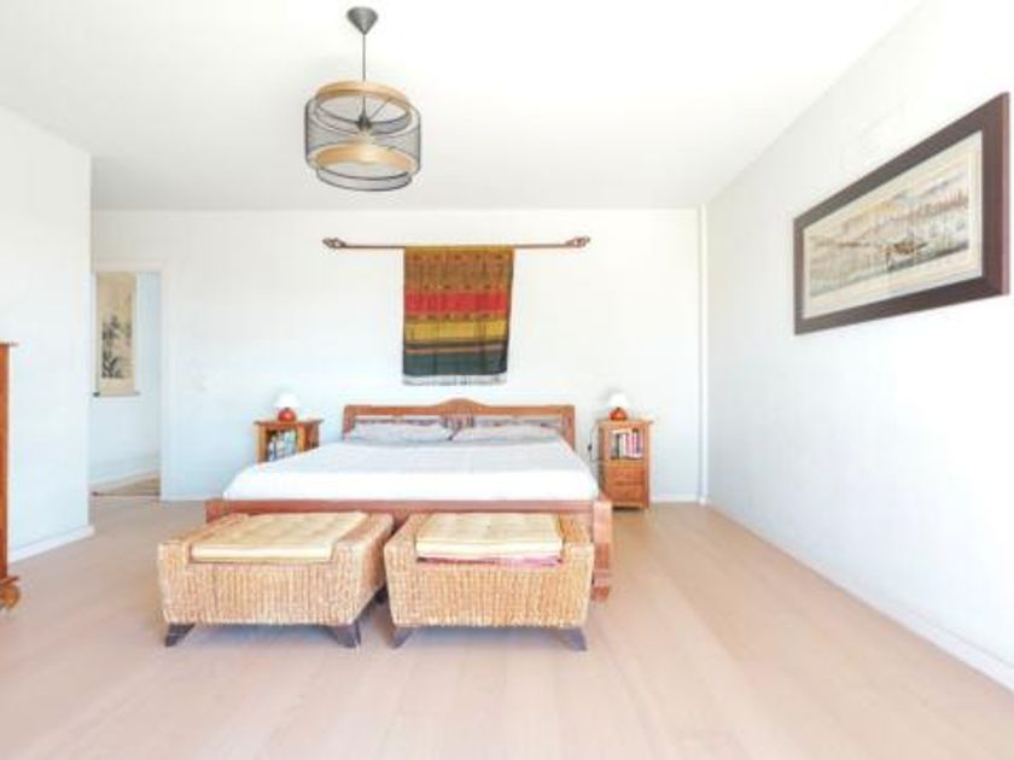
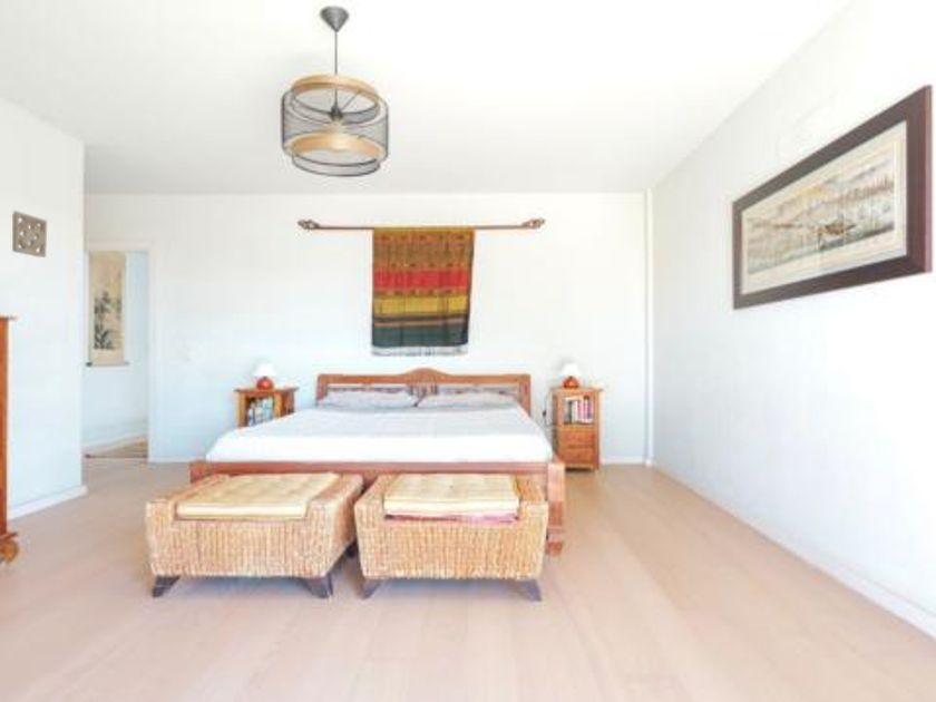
+ wall ornament (29, 235)
